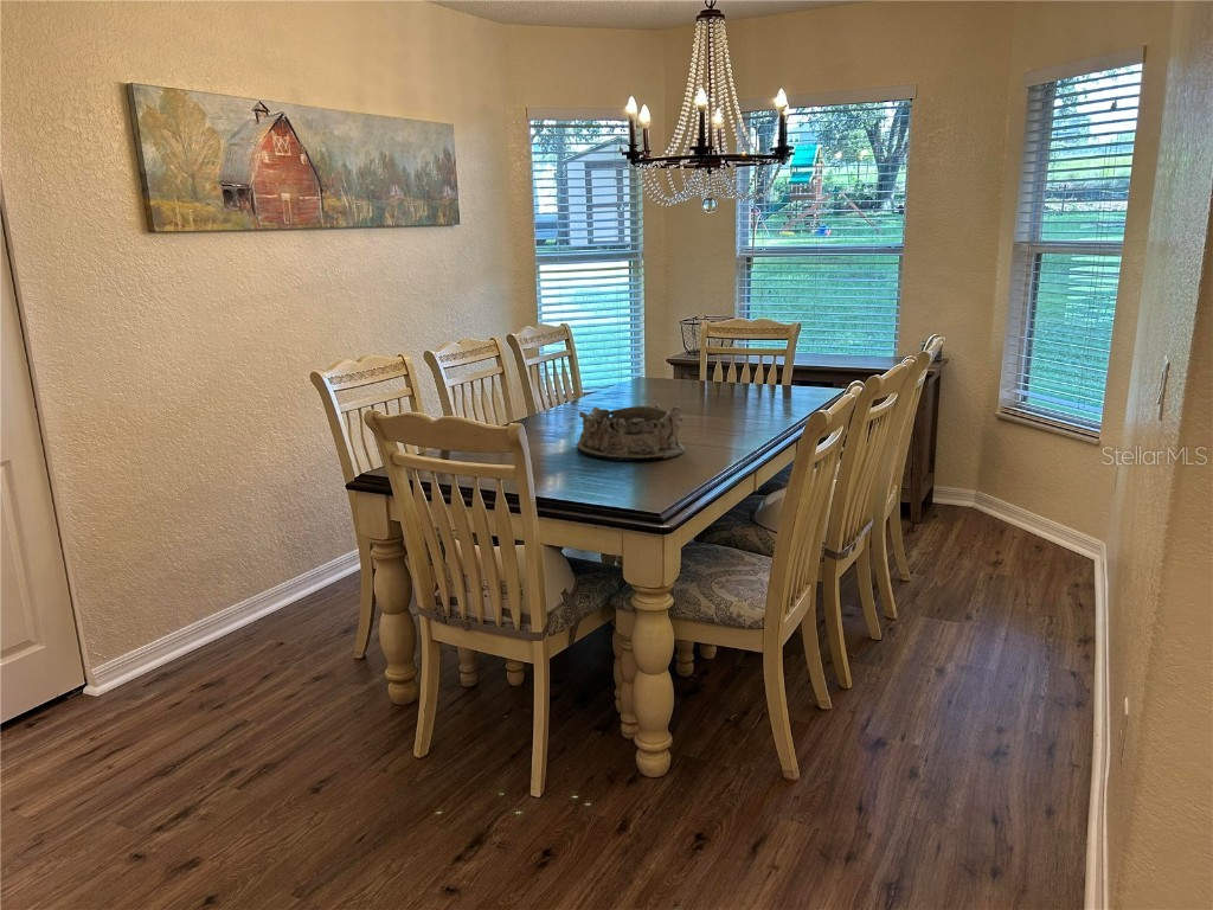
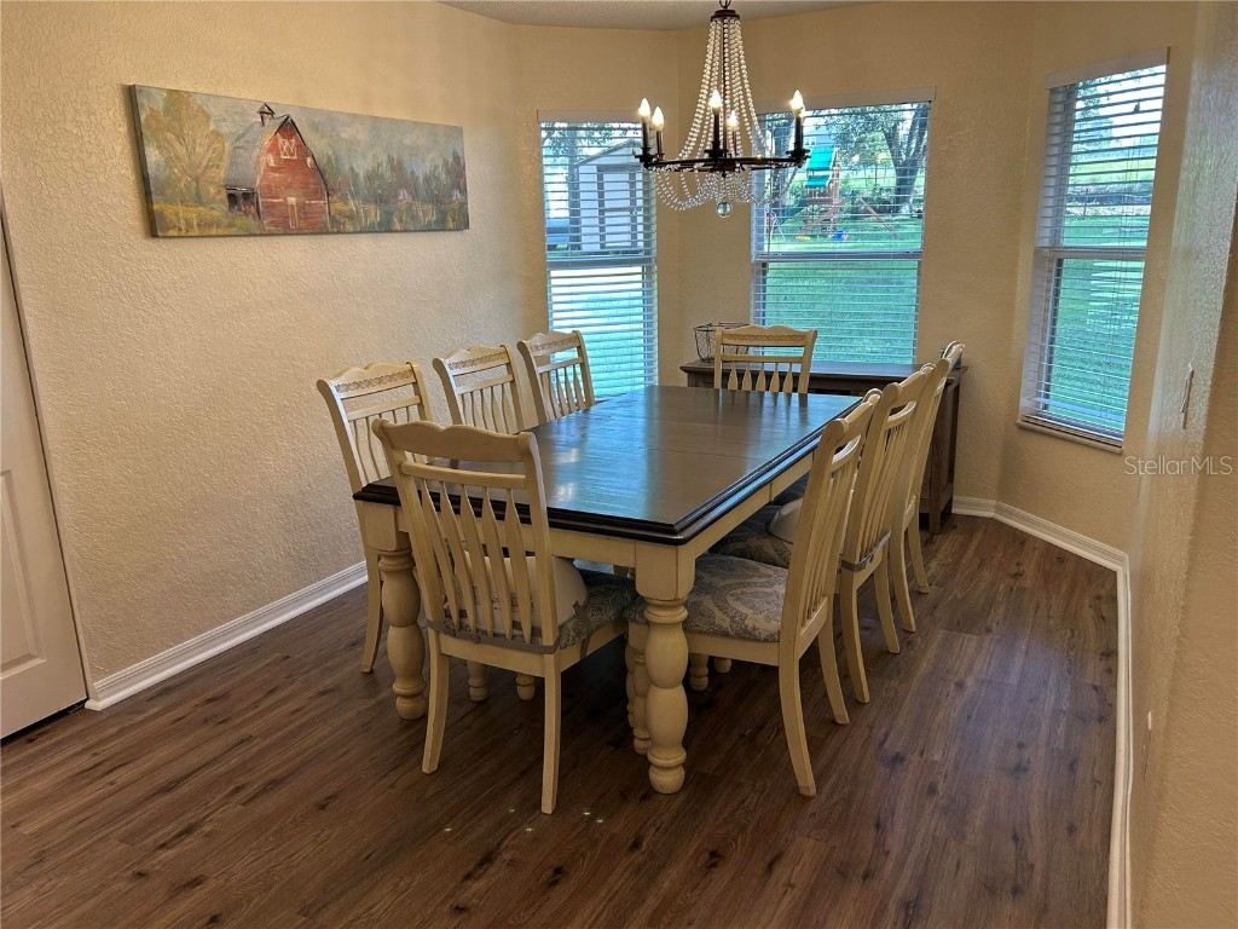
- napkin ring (629, 429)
